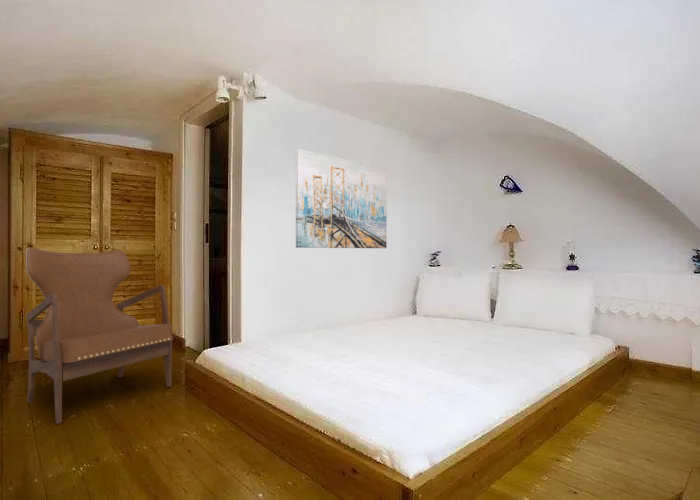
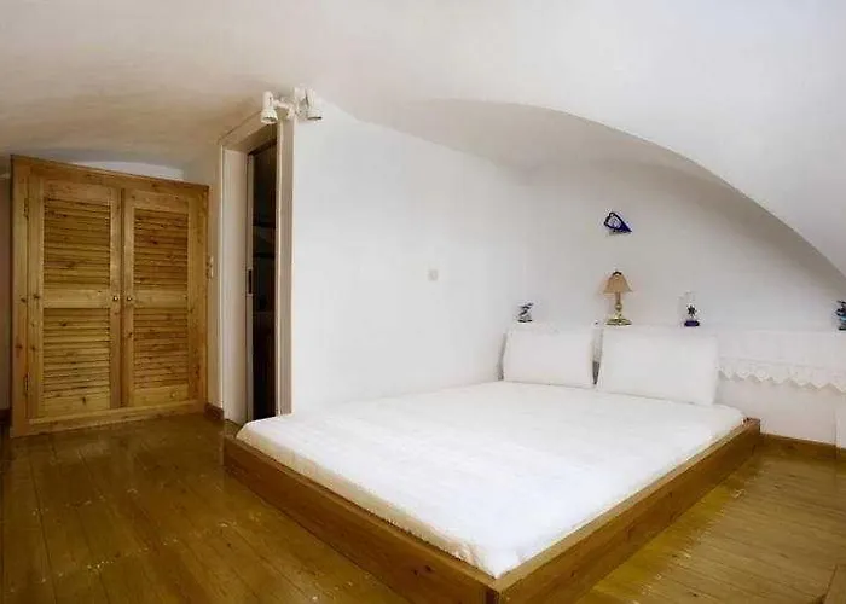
- wall art (345, 203)
- armchair (100, 321)
